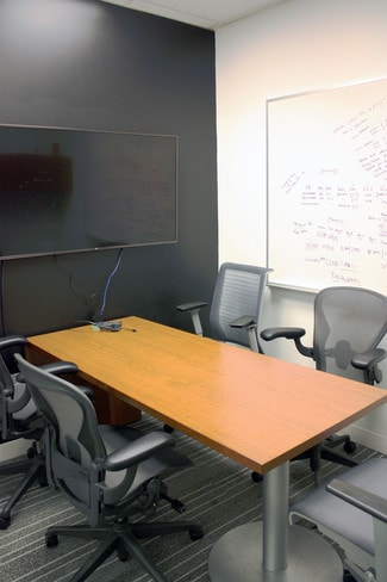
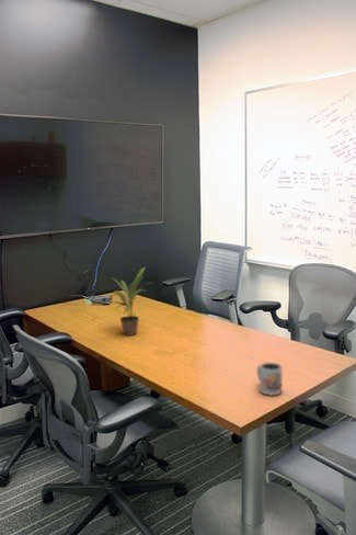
+ potted plant (131, 303)
+ mug (267, 376)
